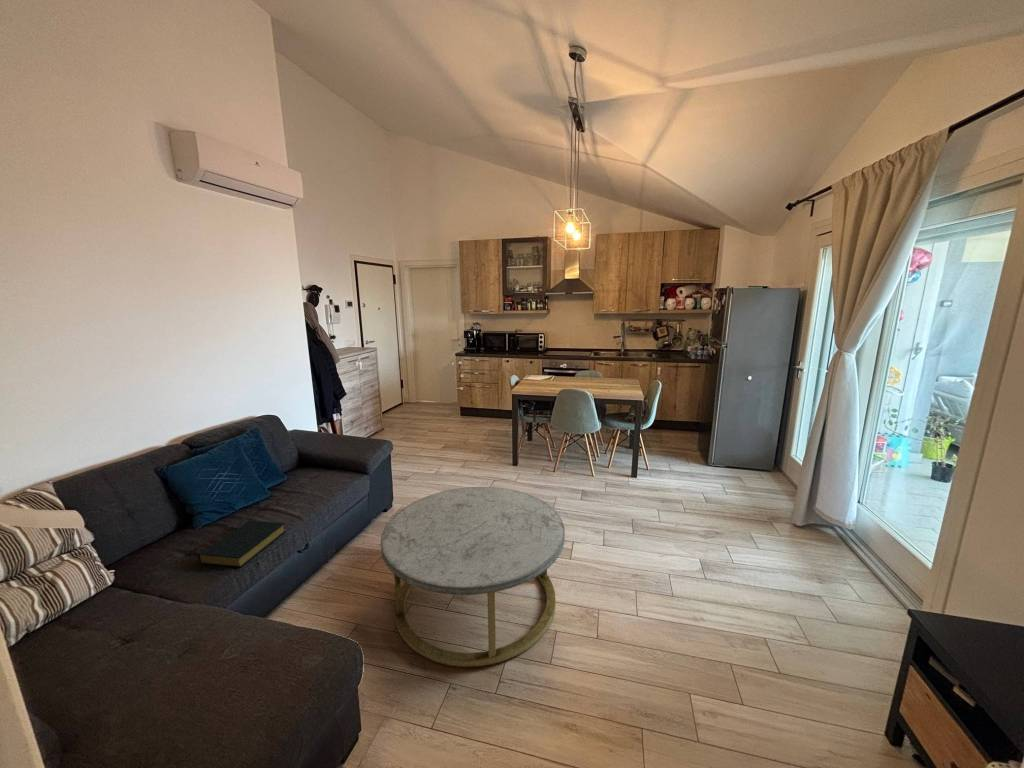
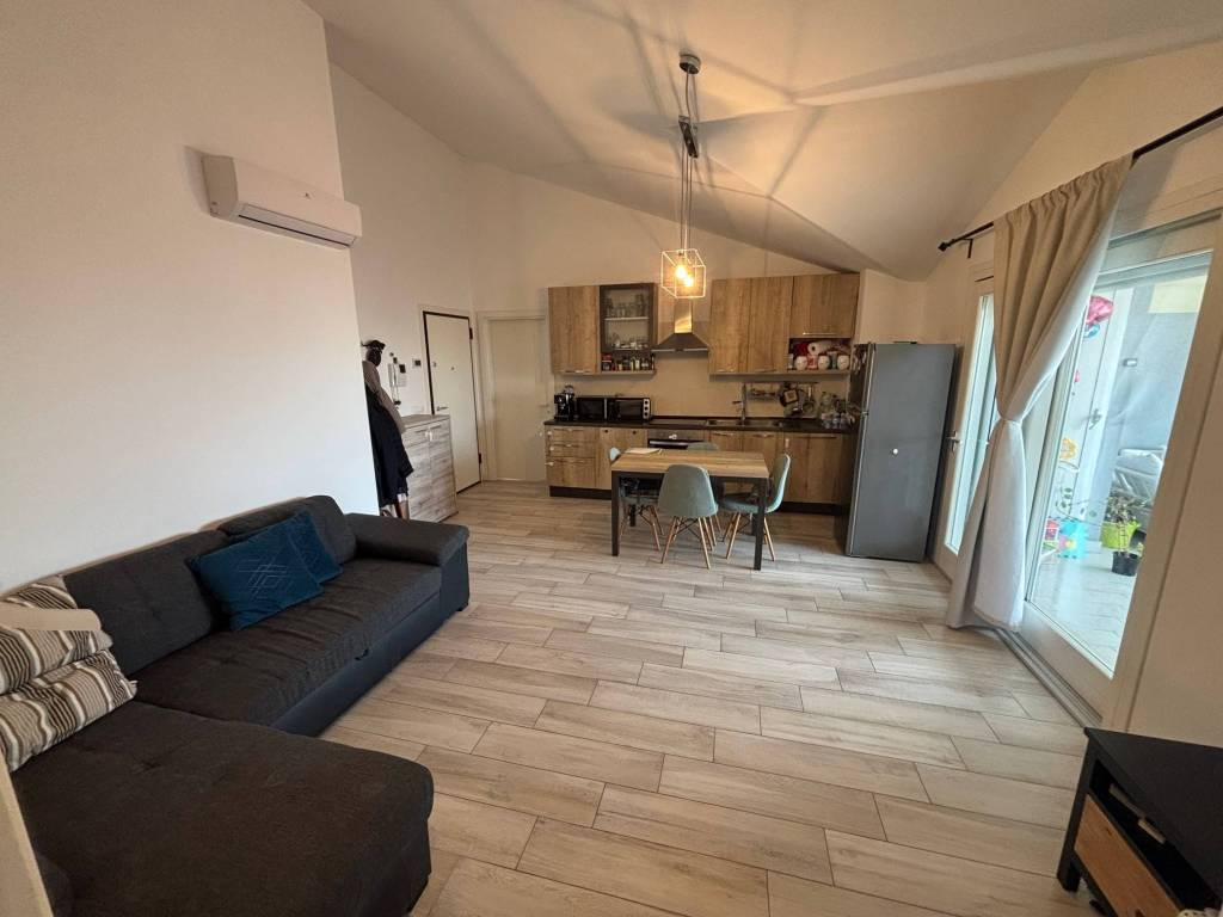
- coffee table (475, 563)
- hardback book (244, 542)
